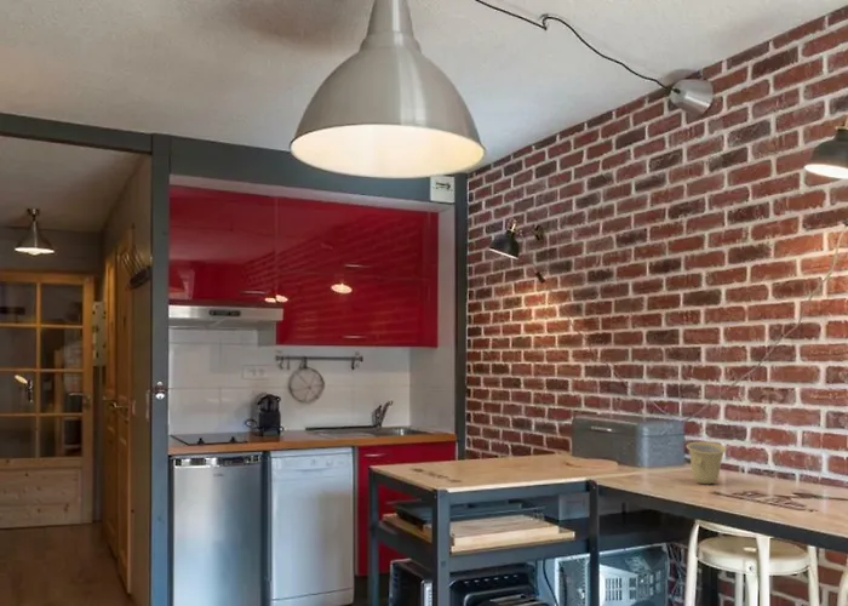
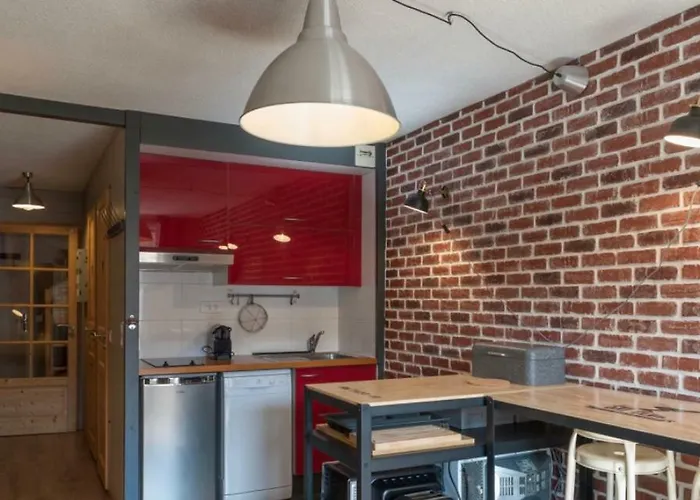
- cup (706, 463)
